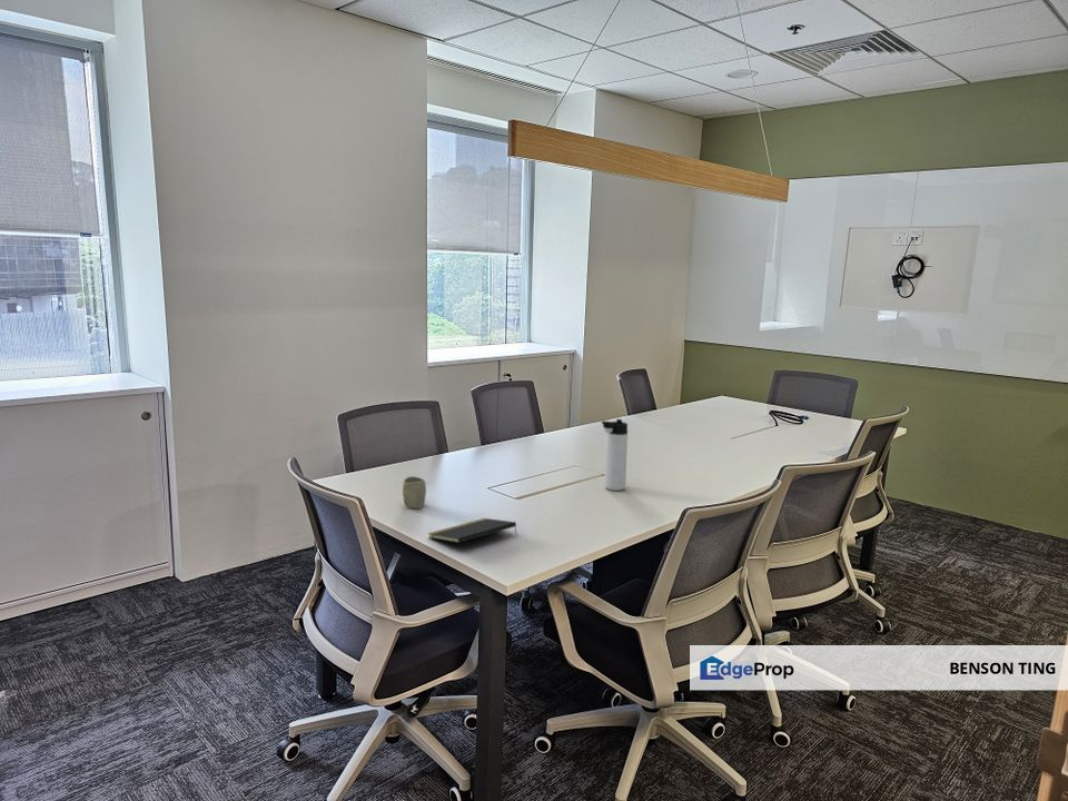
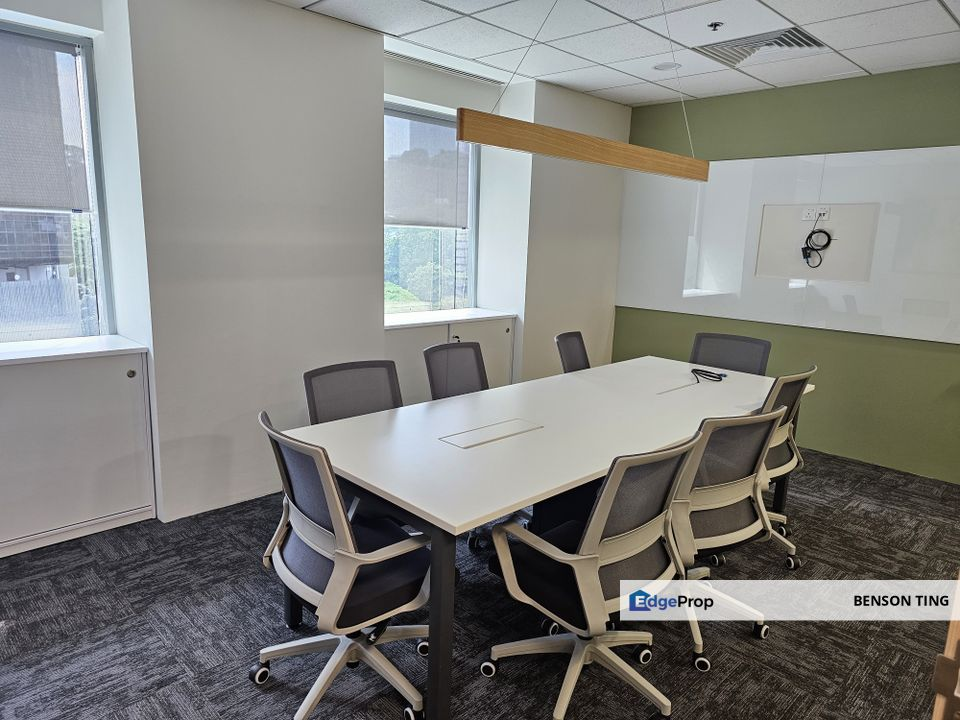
- cup (414, 492)
- notepad (472, 530)
- thermos bottle (613, 454)
